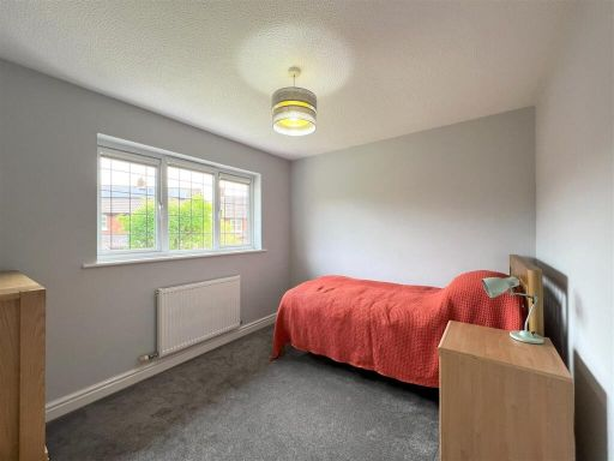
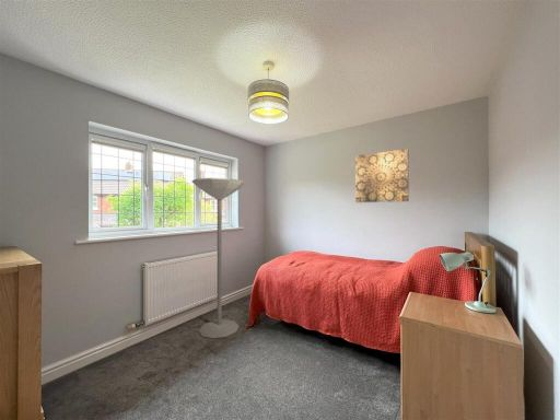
+ floor lamp (219, 254)
+ wall art (381, 177)
